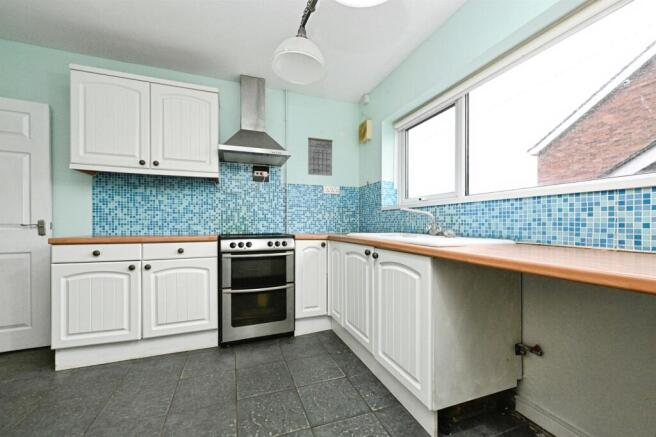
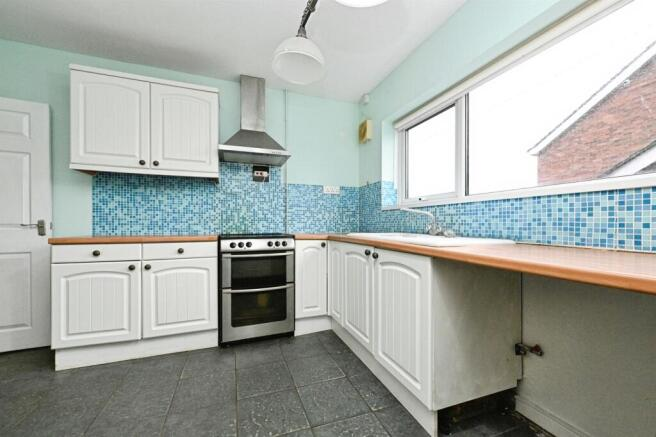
- calendar (320, 152)
